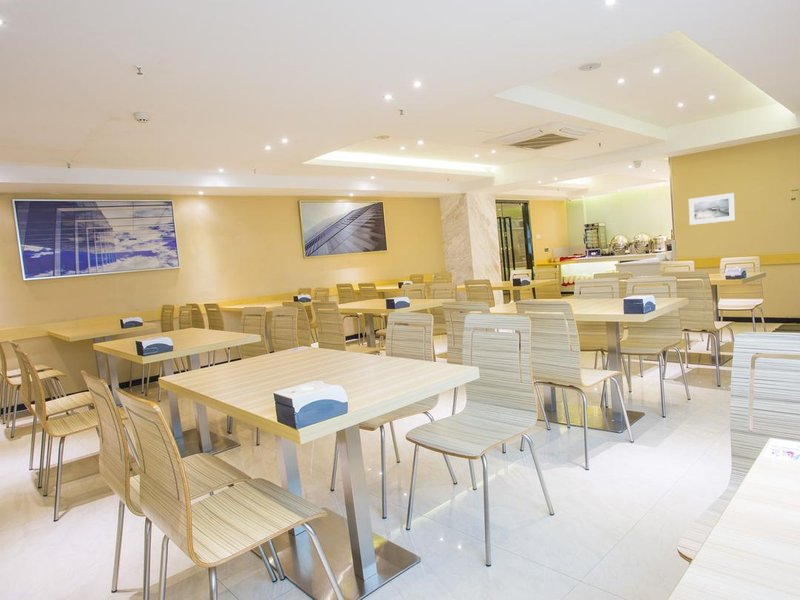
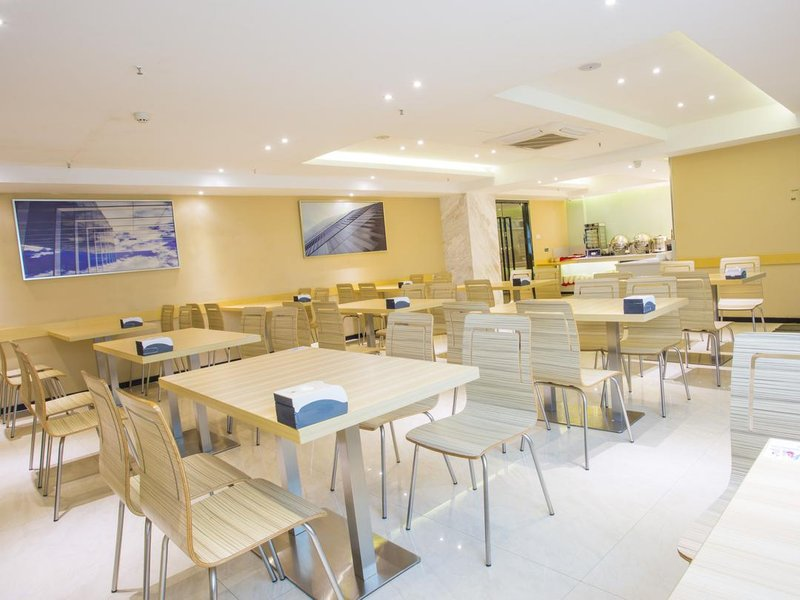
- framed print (711, 209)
